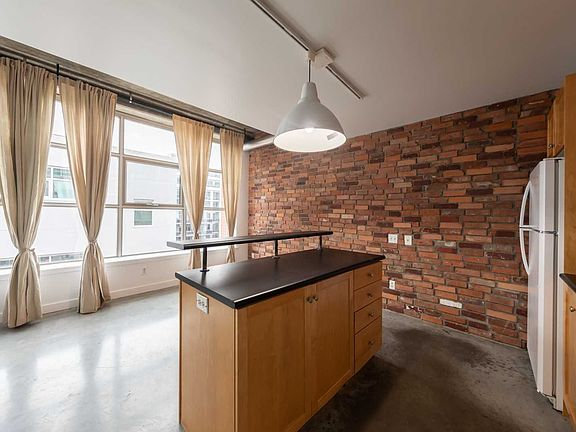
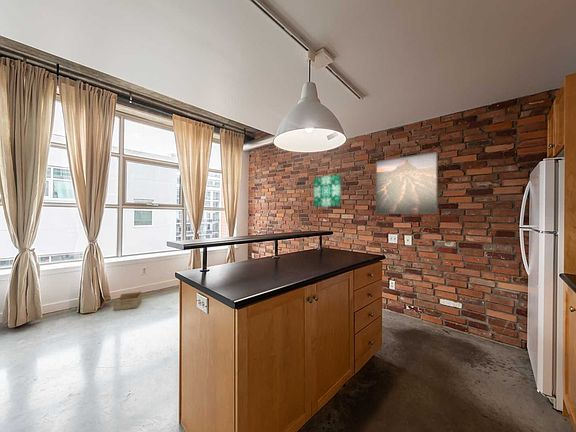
+ wall art (326, 191)
+ storage bin (128, 300)
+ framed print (404, 185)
